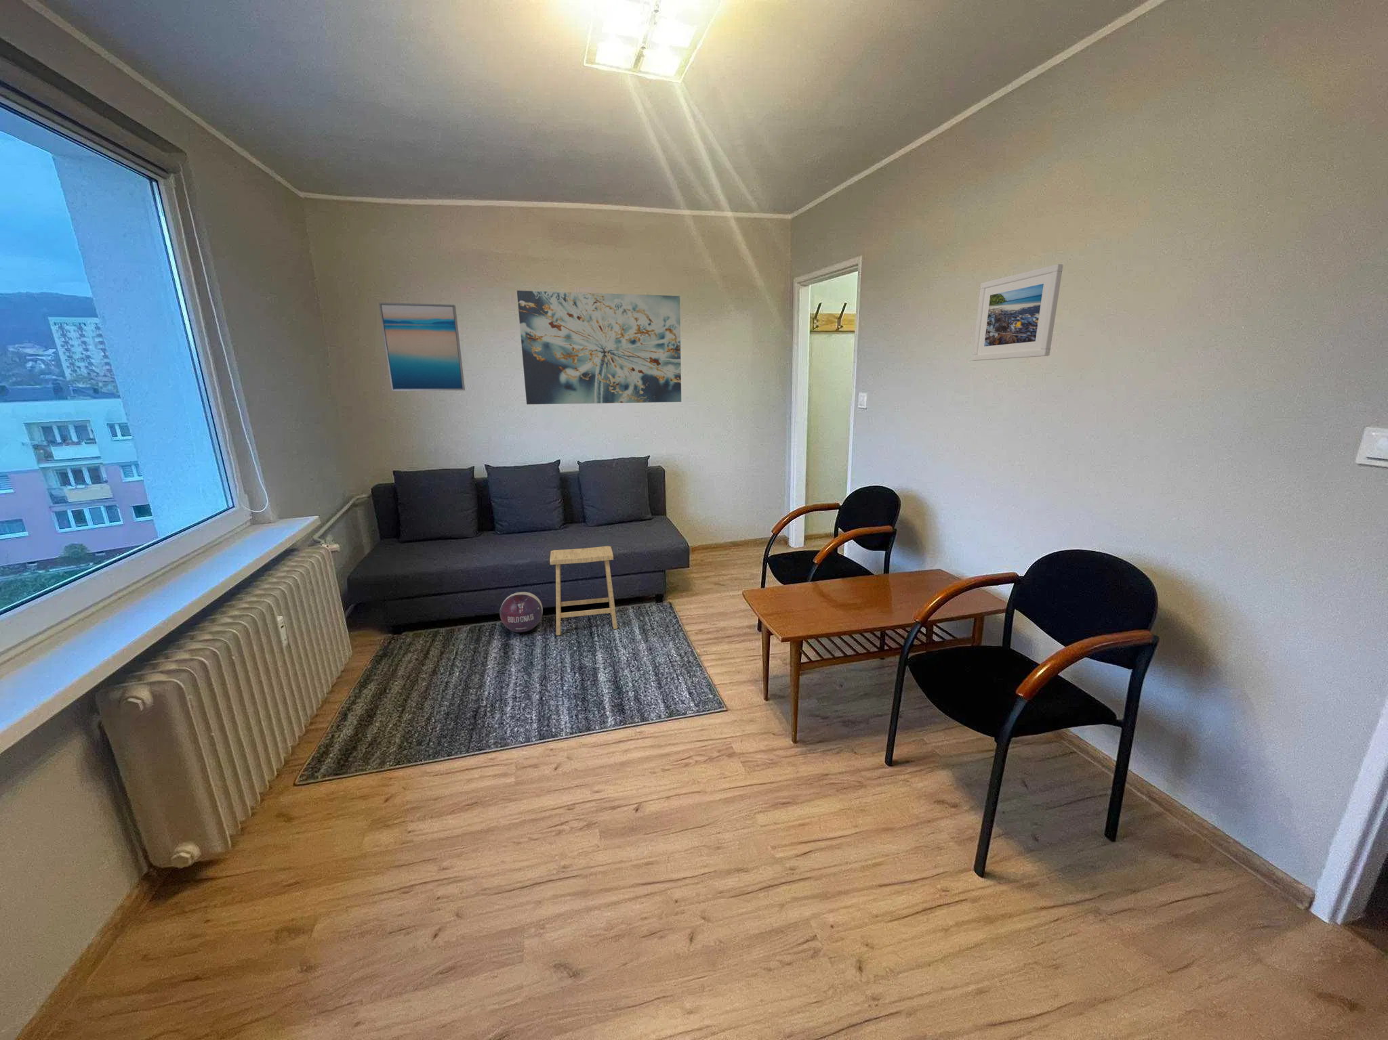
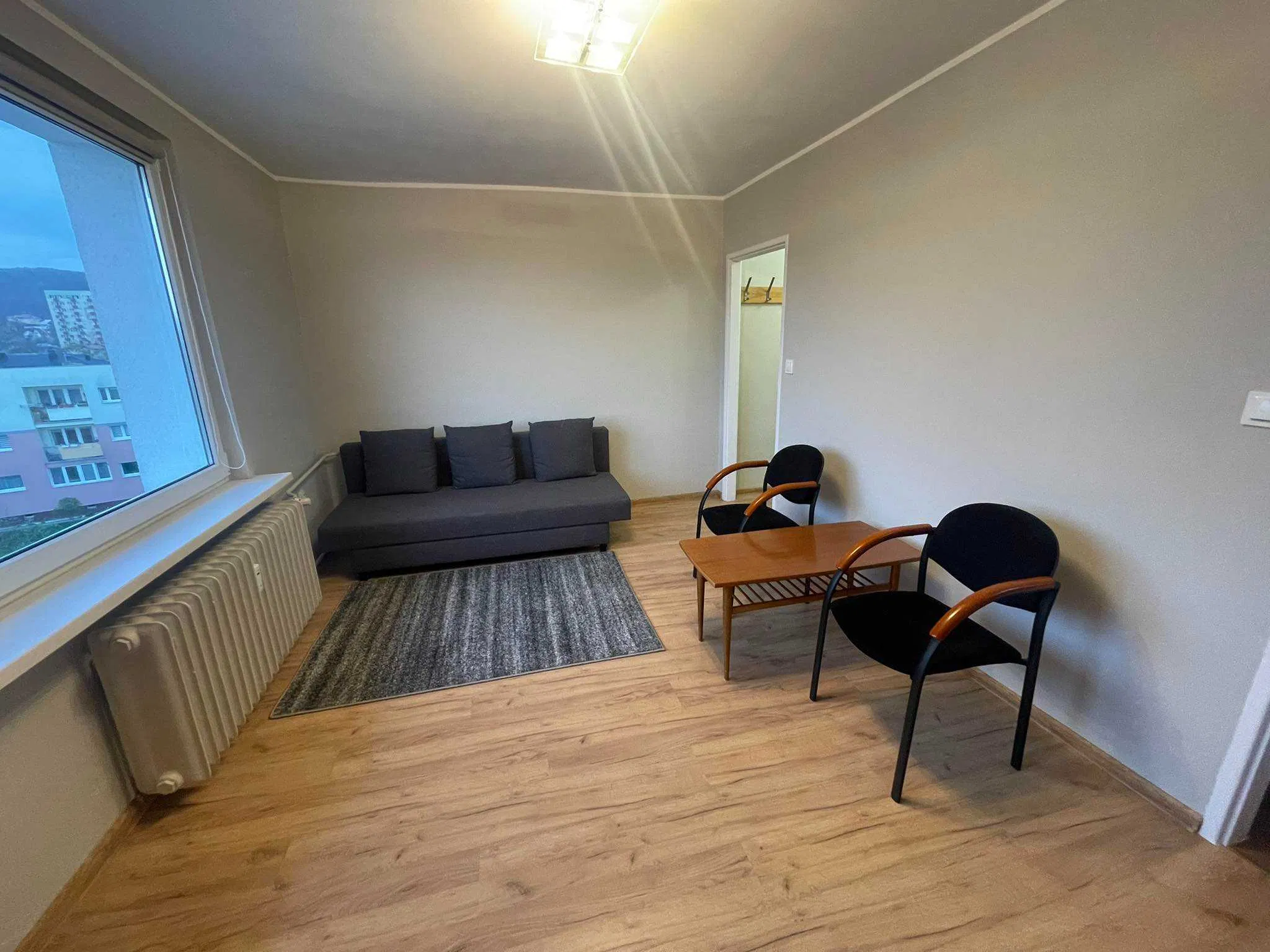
- wall art (424, 348)
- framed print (1012, 317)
- ball (521, 612)
- wall art (604, 350)
- footstool (586, 600)
